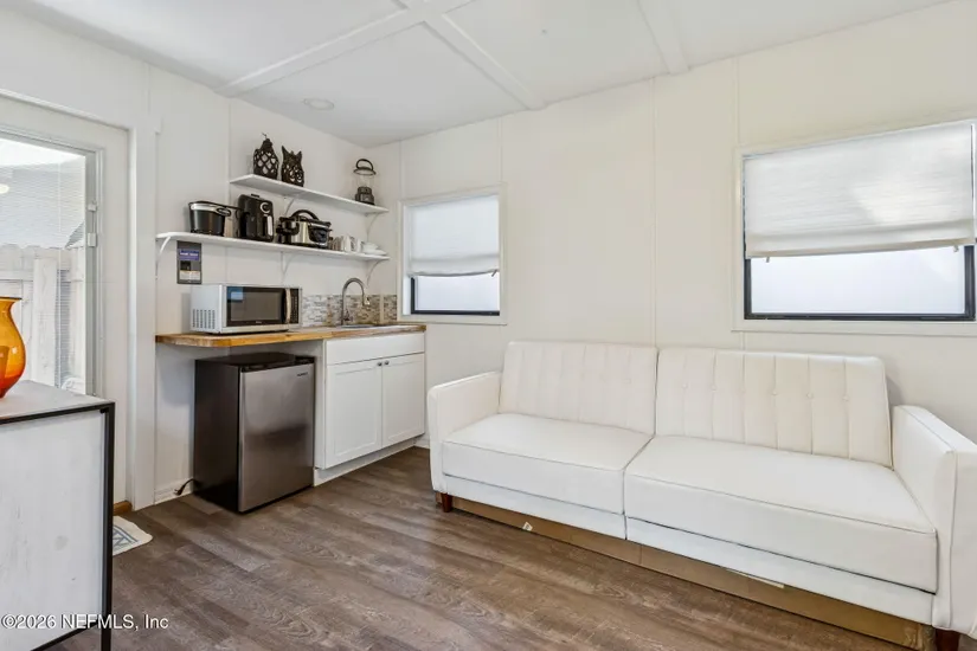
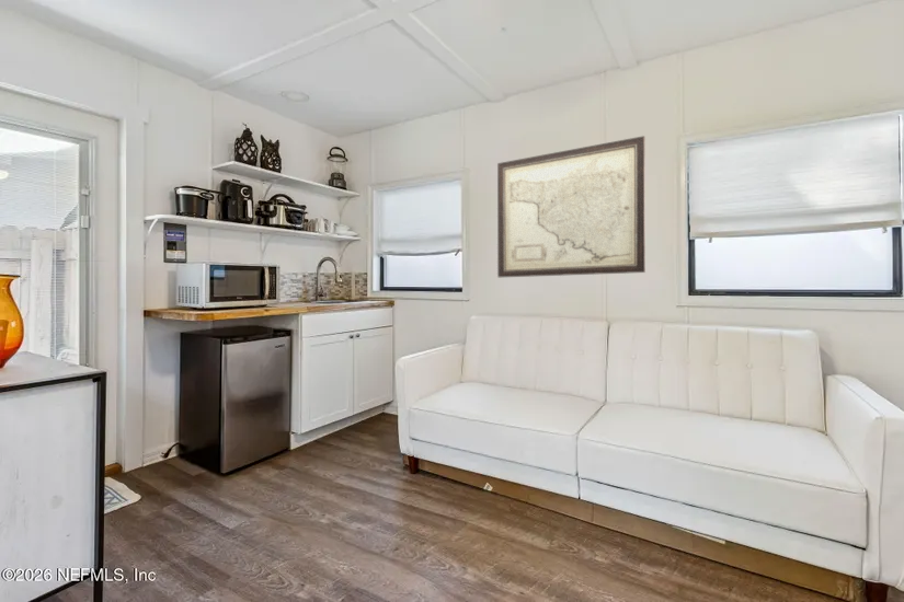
+ wall art (564, 212)
